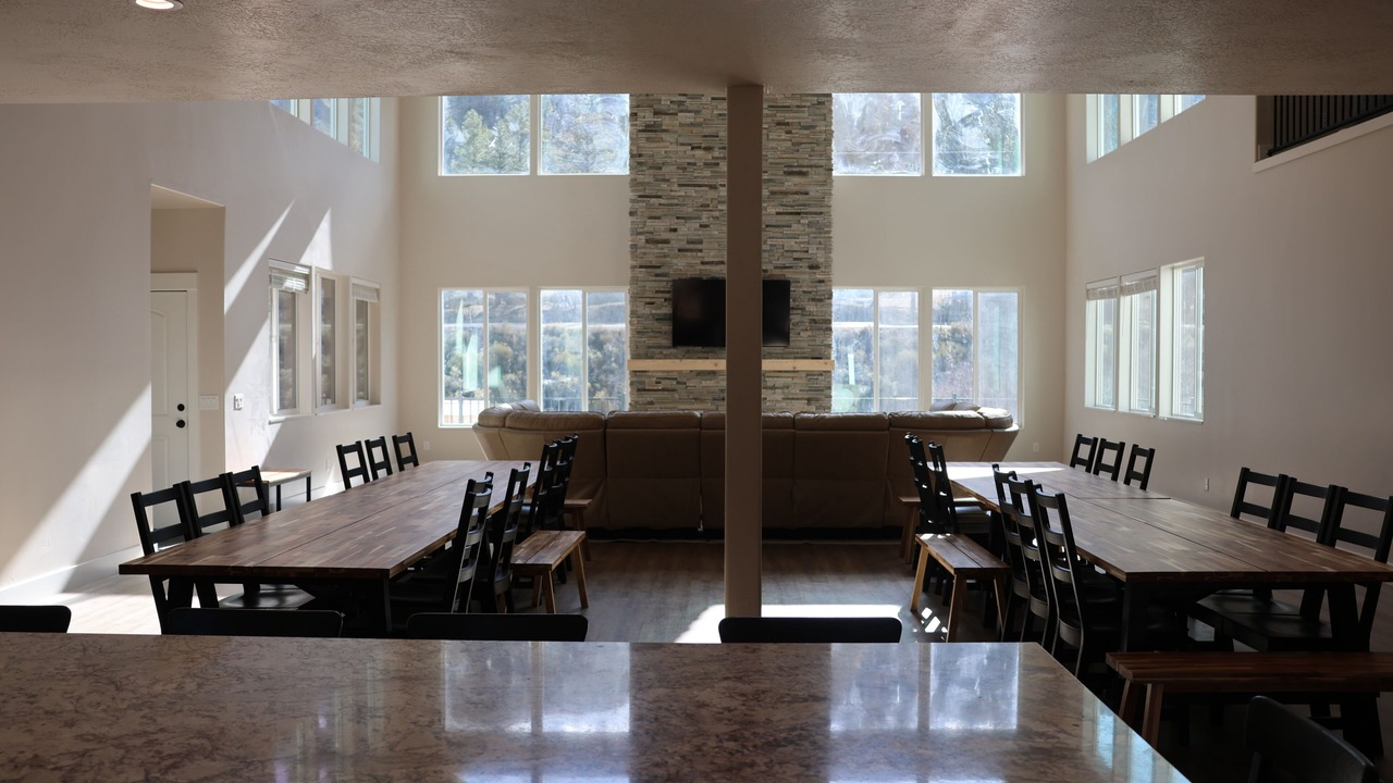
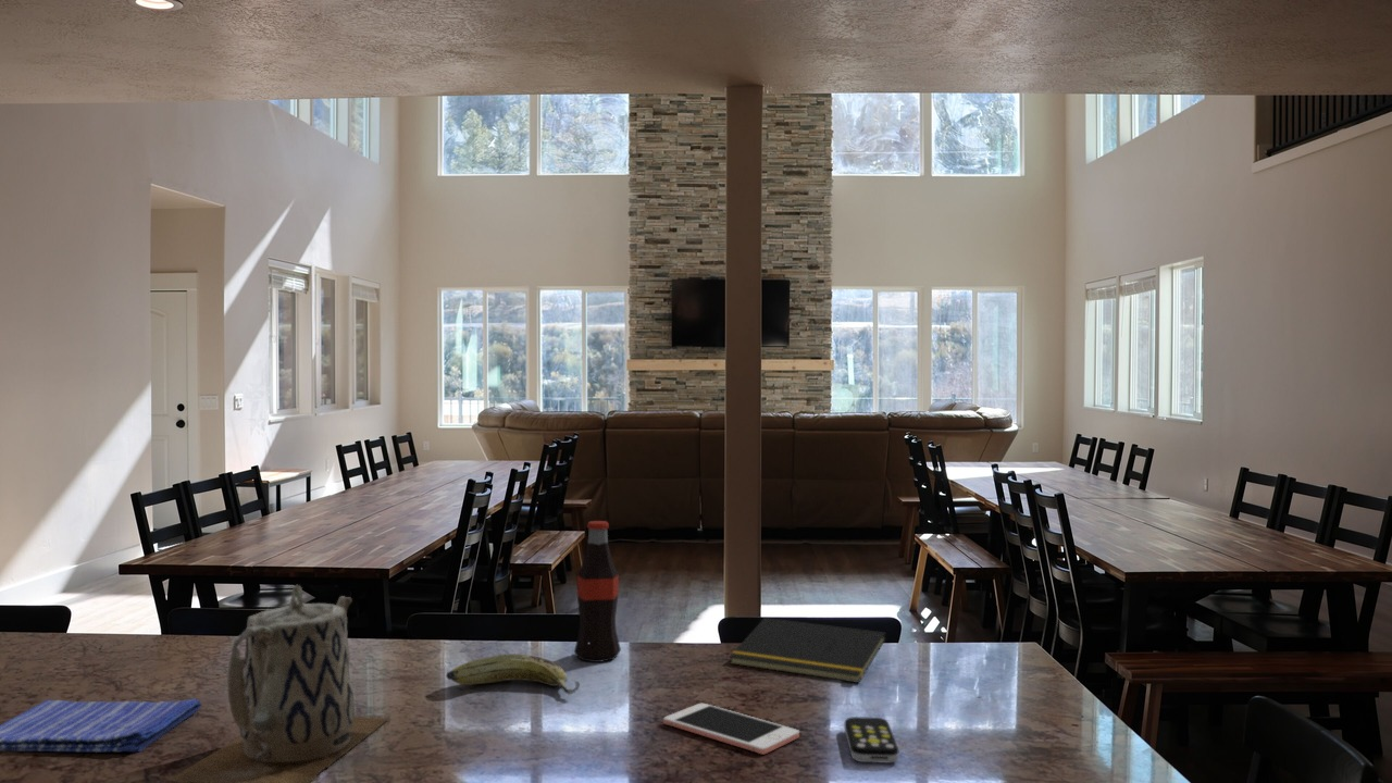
+ fruit (519, 672)
+ cell phone (730, 726)
+ bottle (597, 588)
+ notepad (808, 647)
+ remote control (870, 738)
+ dish towel (90, 720)
+ teapot (287, 667)
